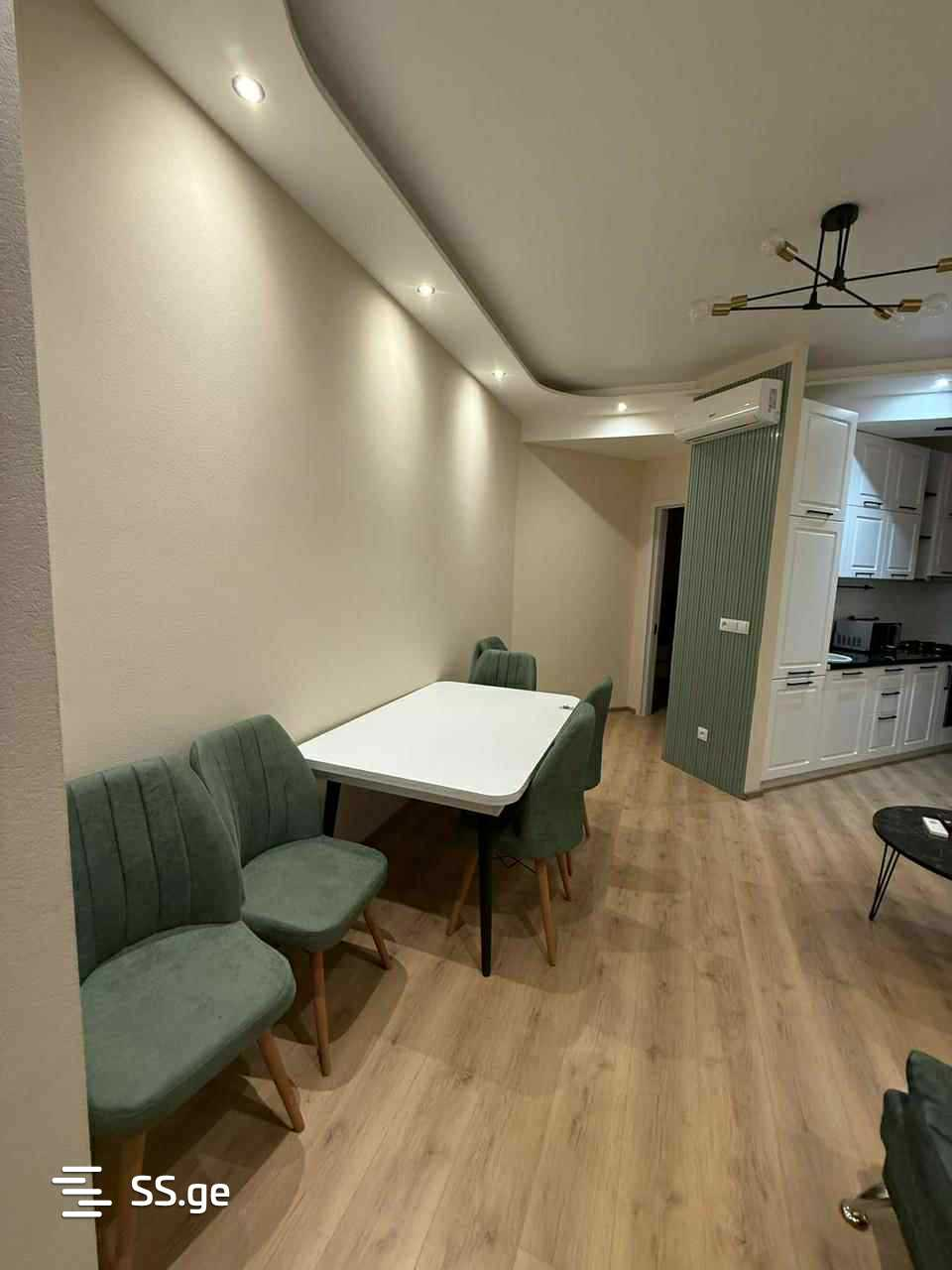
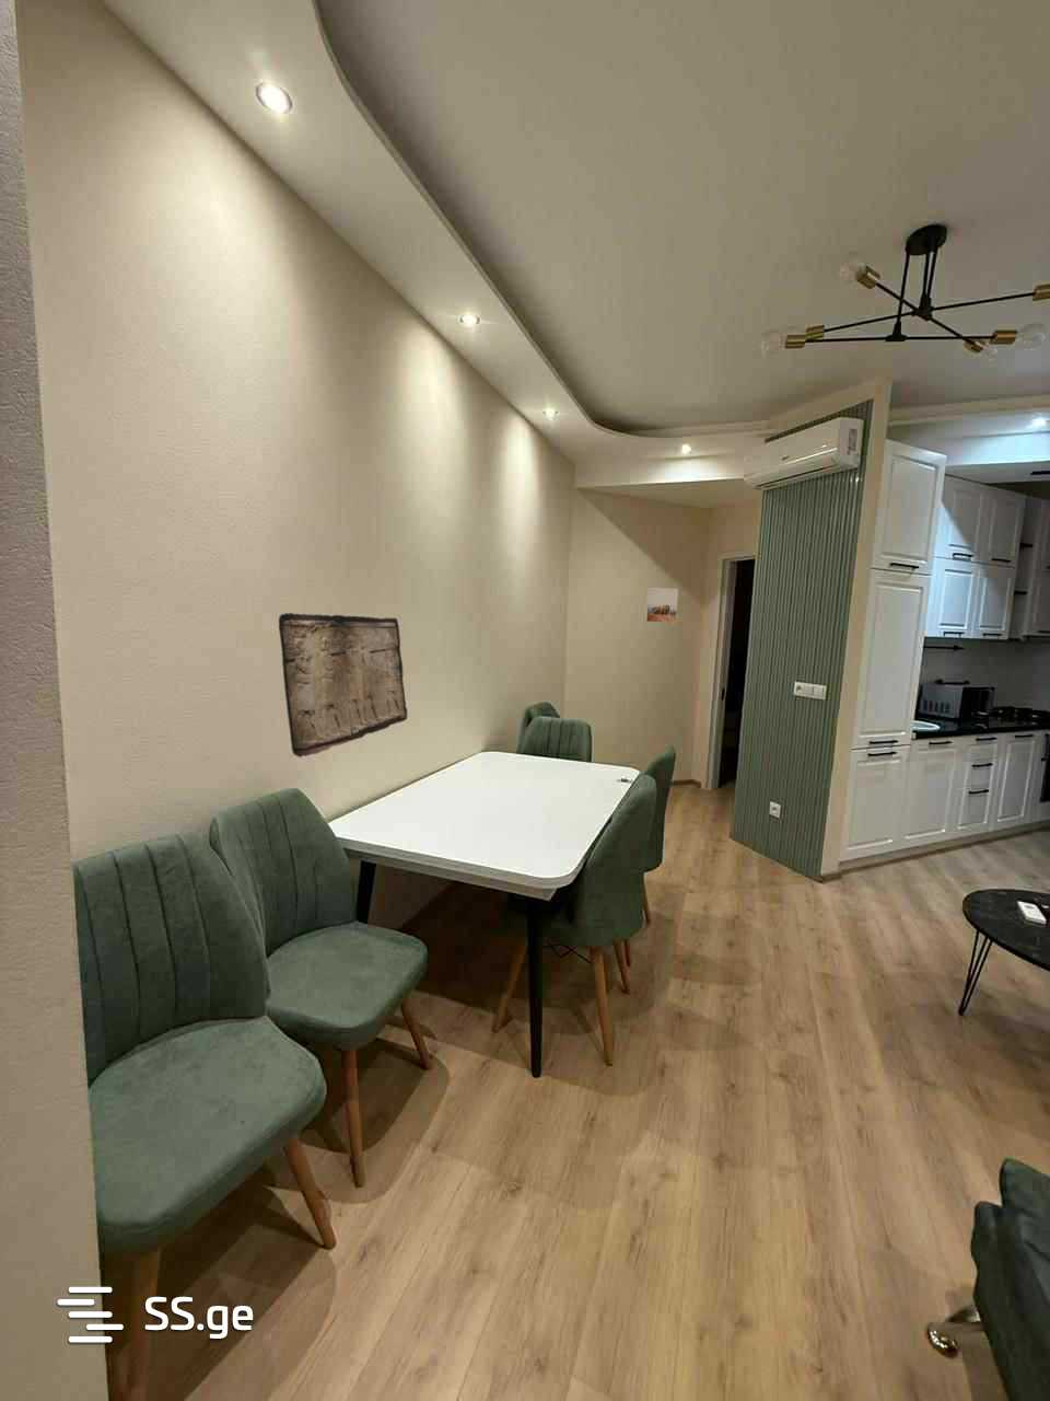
+ stone relief (353, 675)
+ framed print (661, 606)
